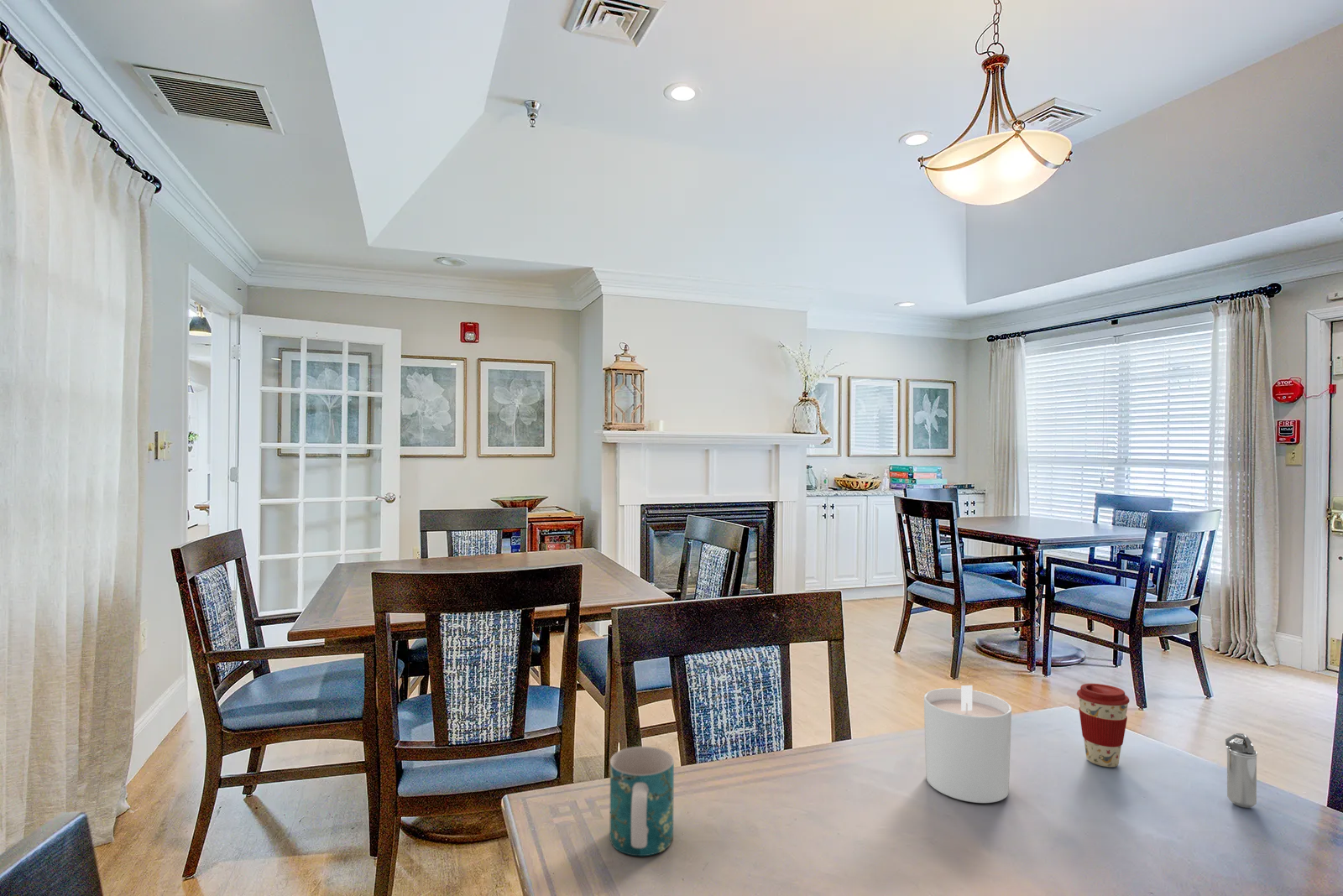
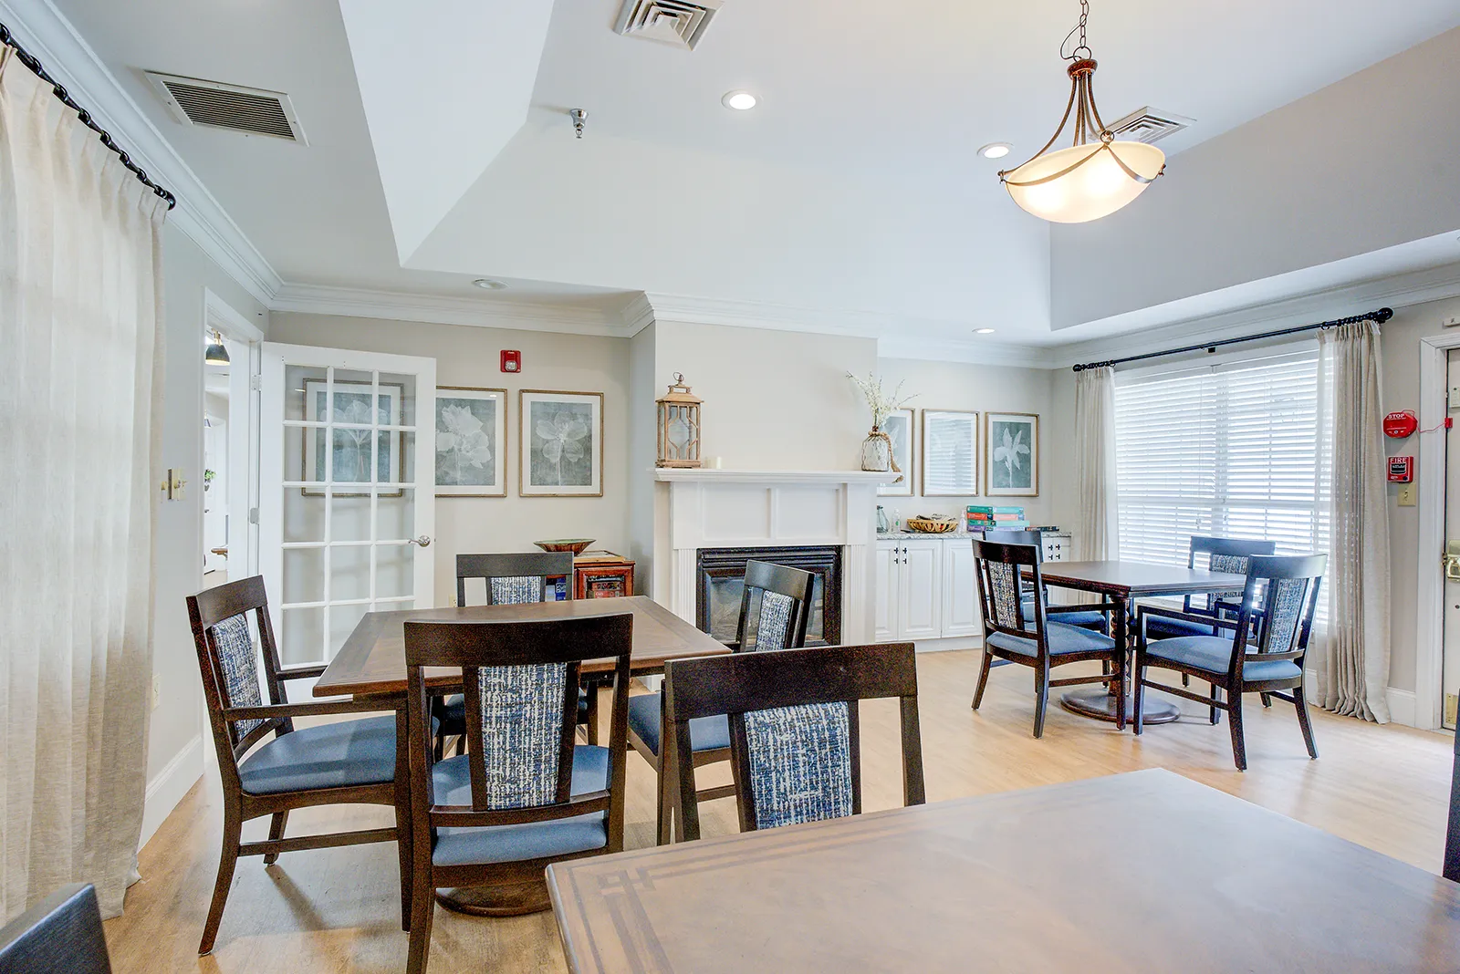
- candle (966, 735)
- shaker (1241, 769)
- mug (640, 806)
- coffee cup (1102, 724)
